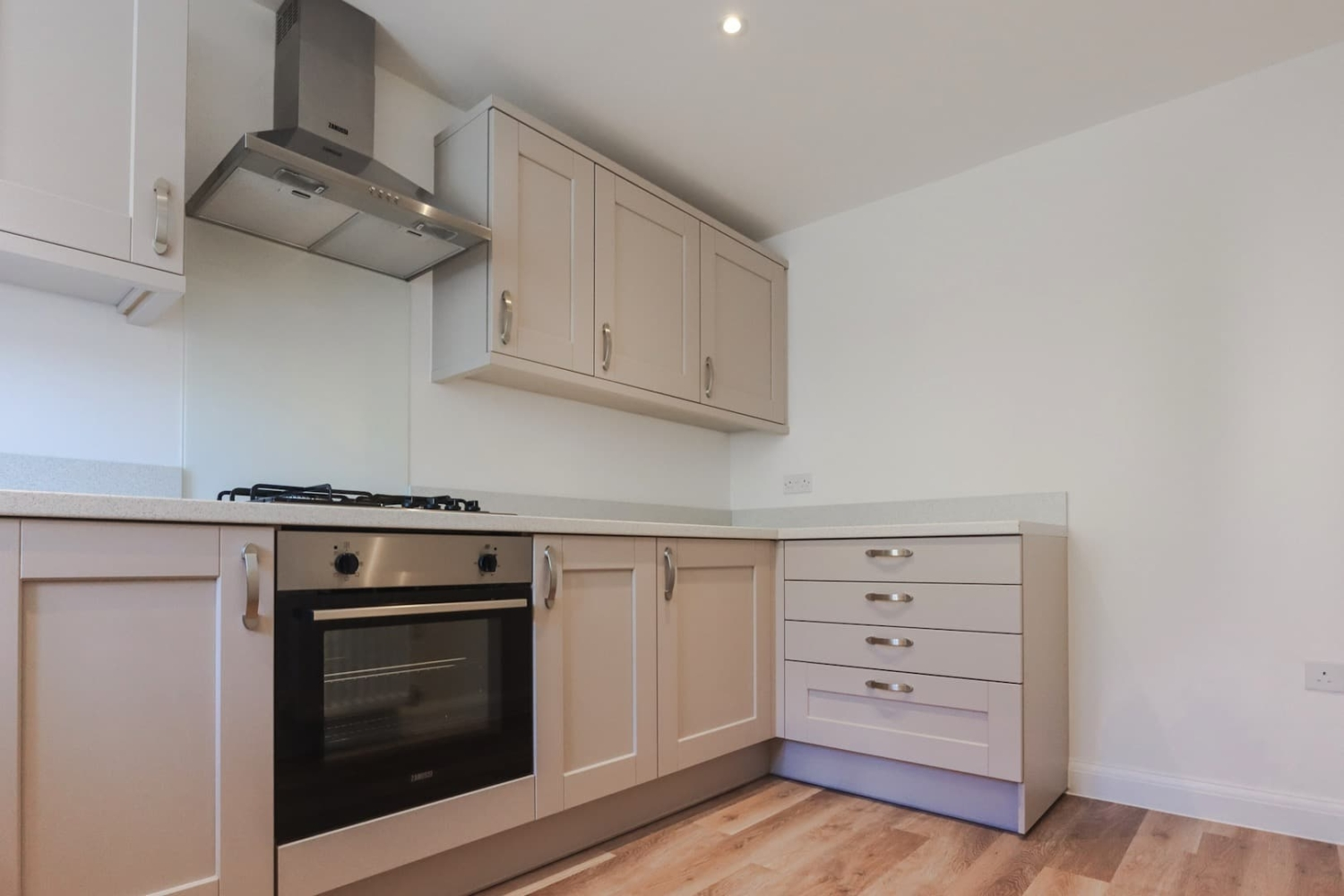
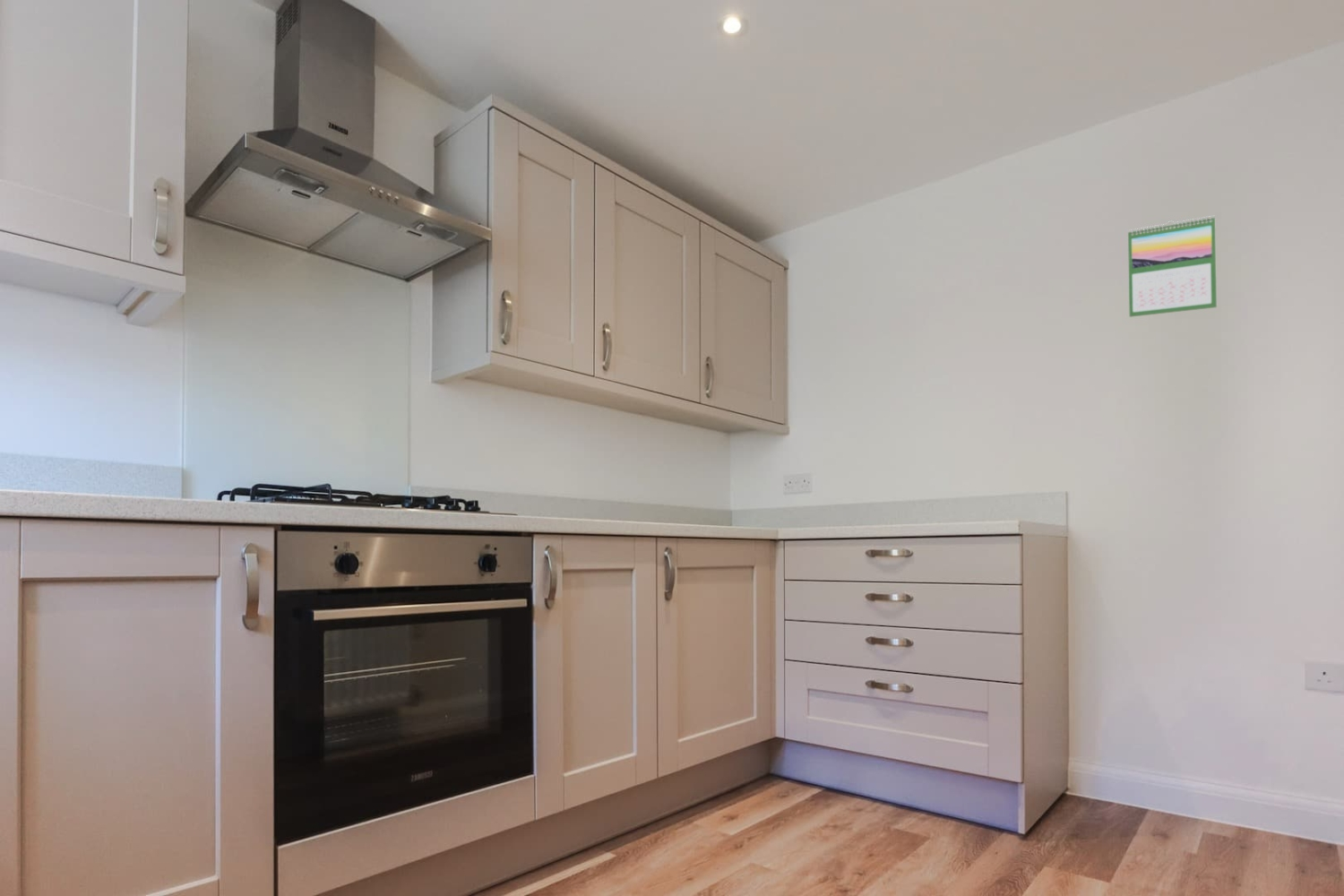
+ calendar (1171, 266)
